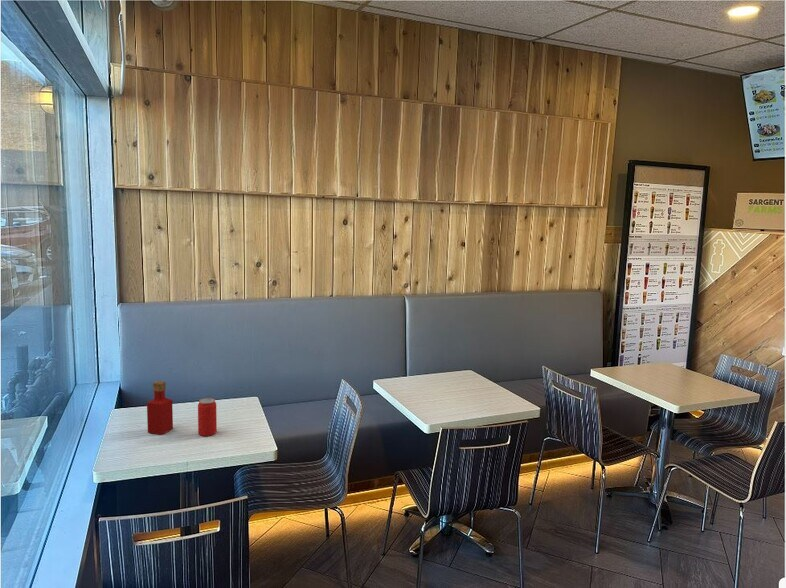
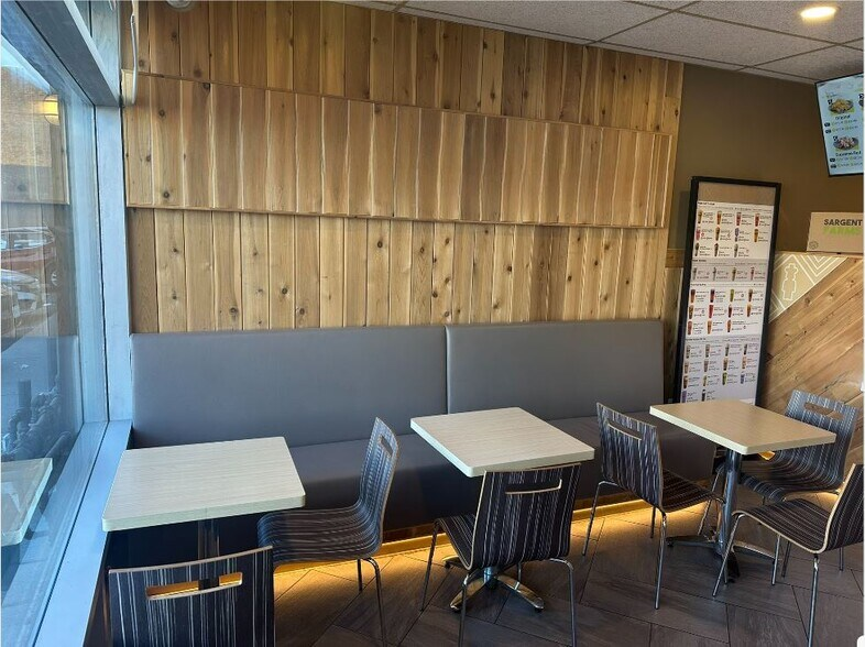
- beverage can (207, 416)
- tabasco sauce (159, 406)
